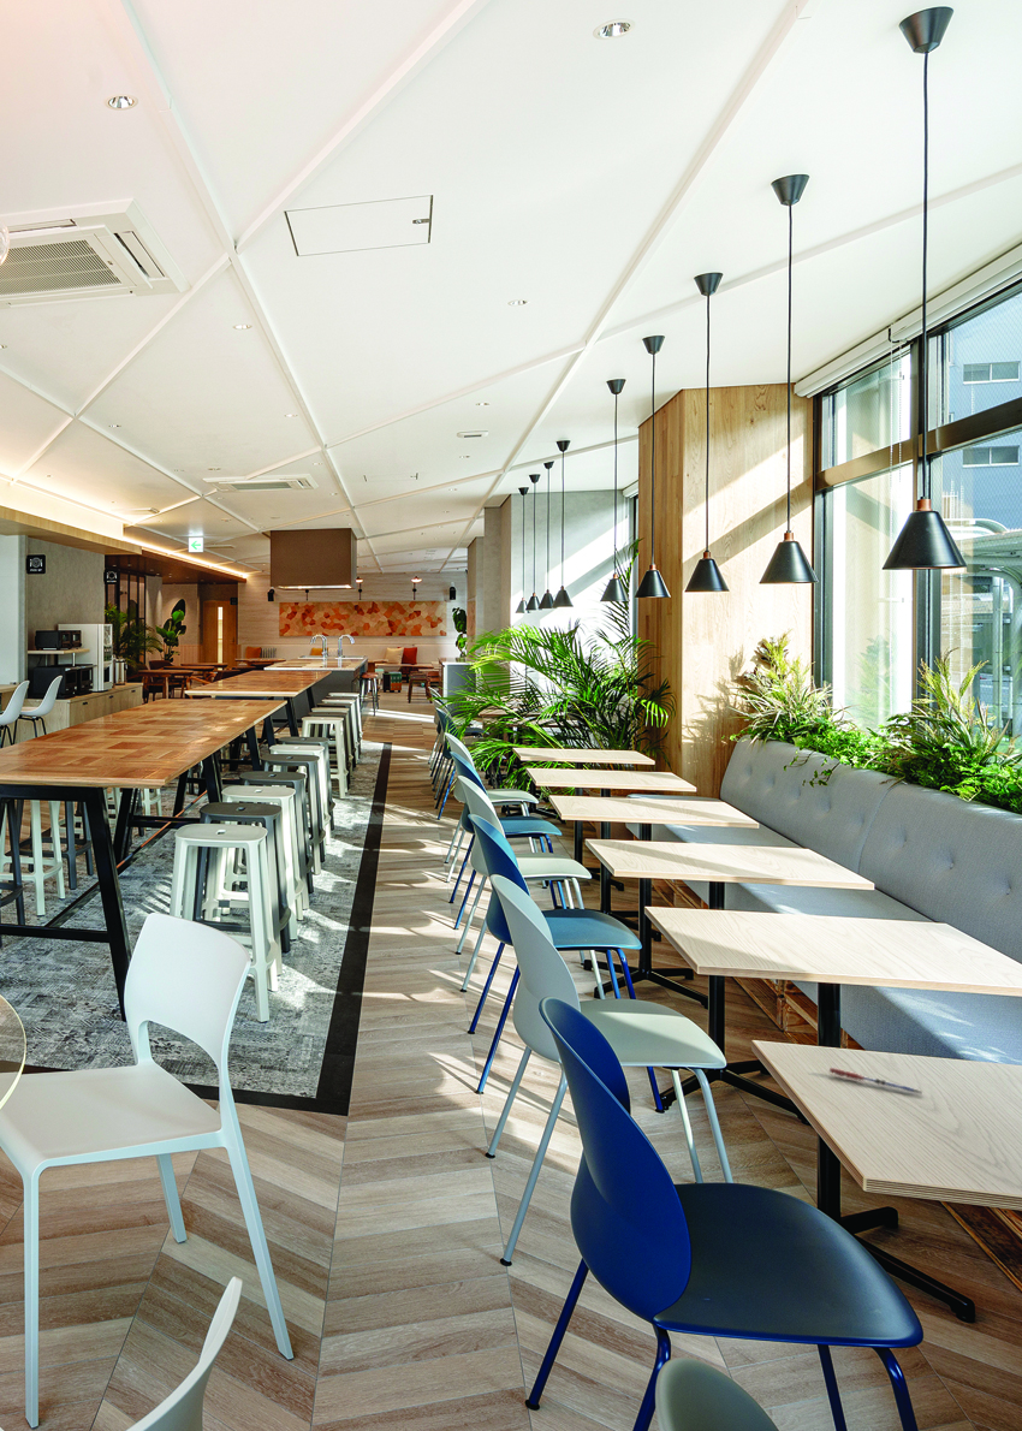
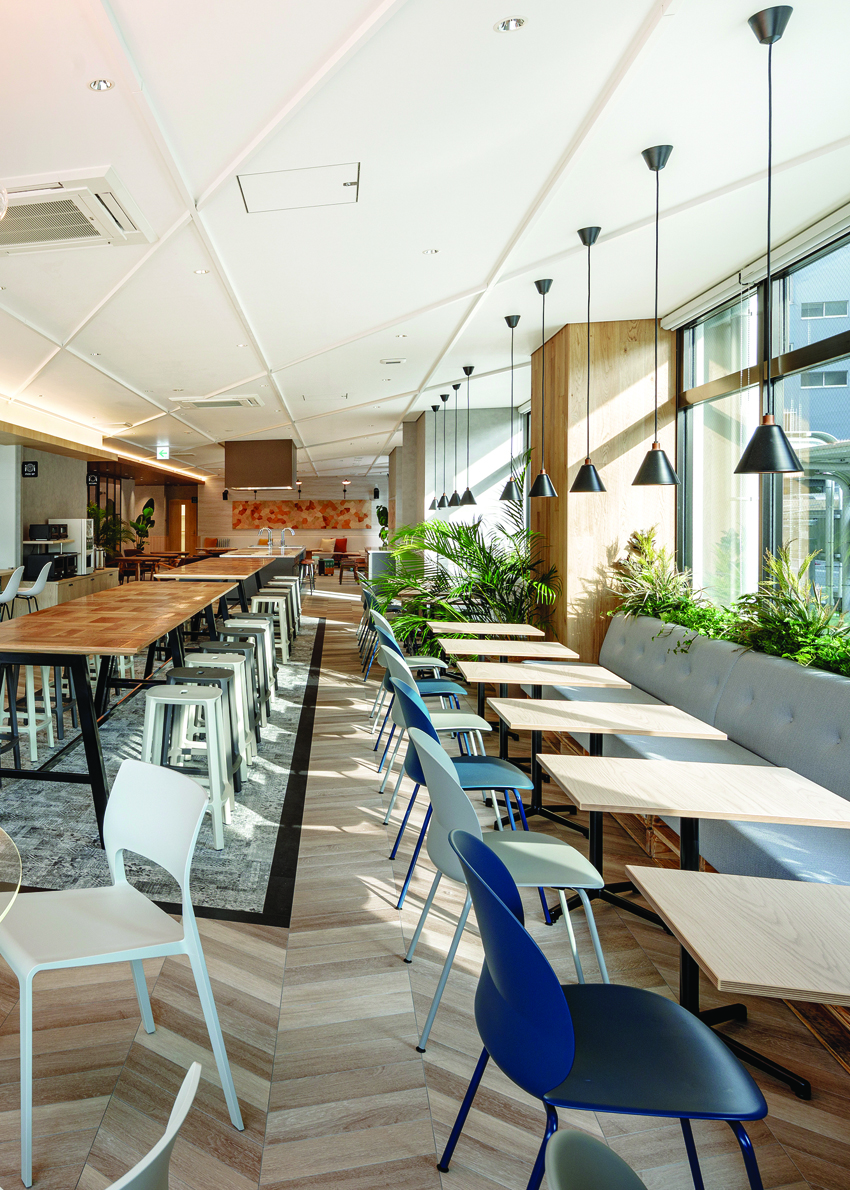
- pen (874, 1080)
